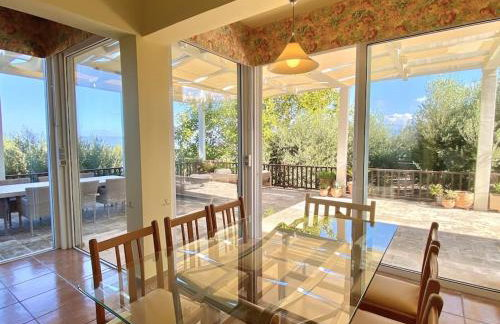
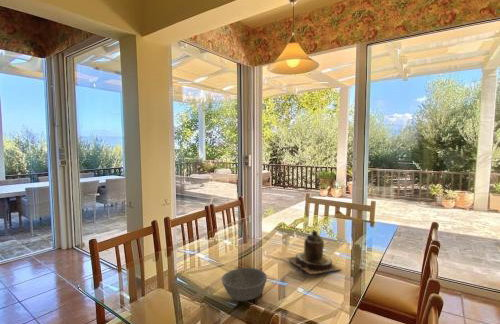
+ bowl (244, 285)
+ teapot (312, 248)
